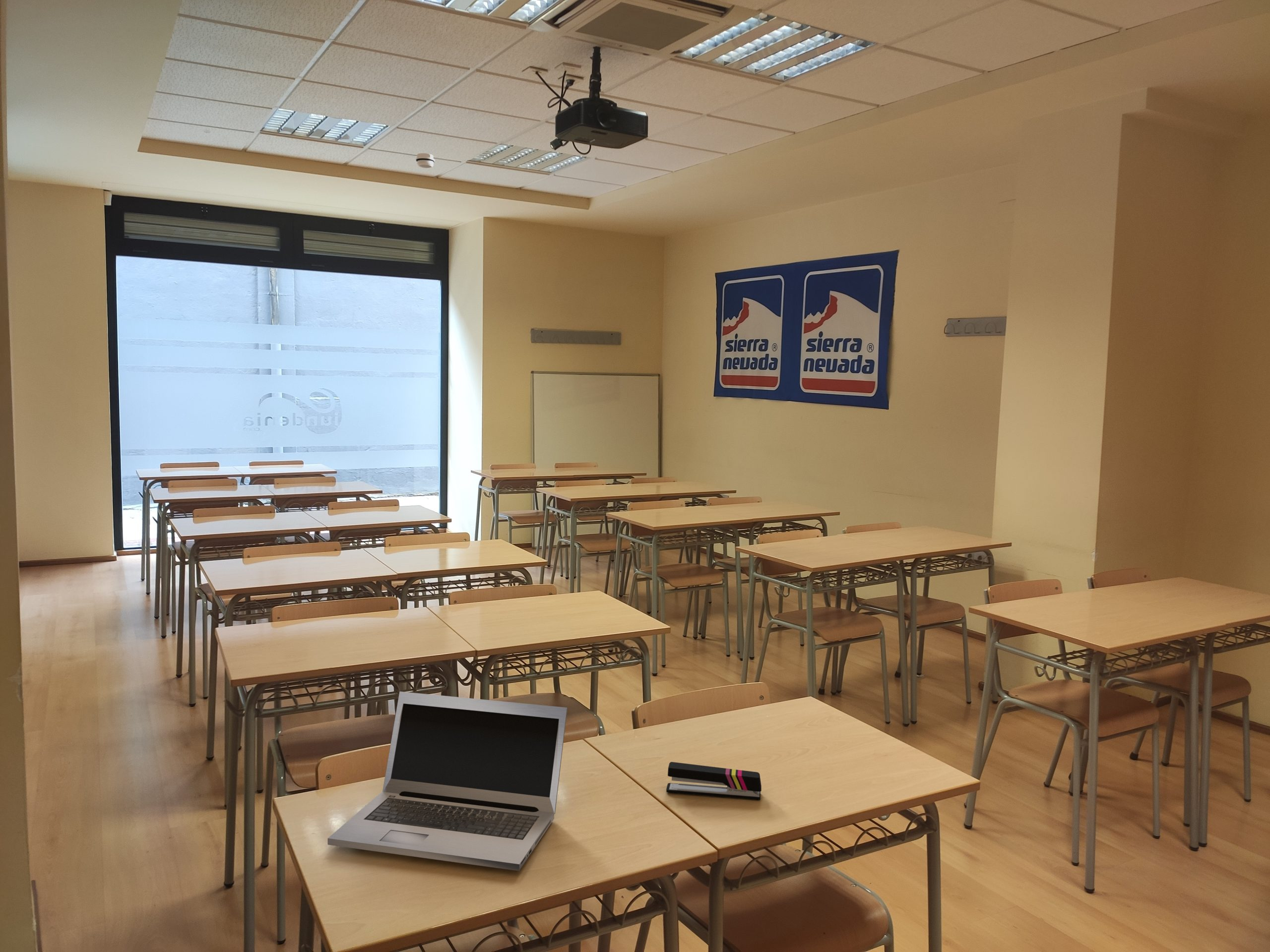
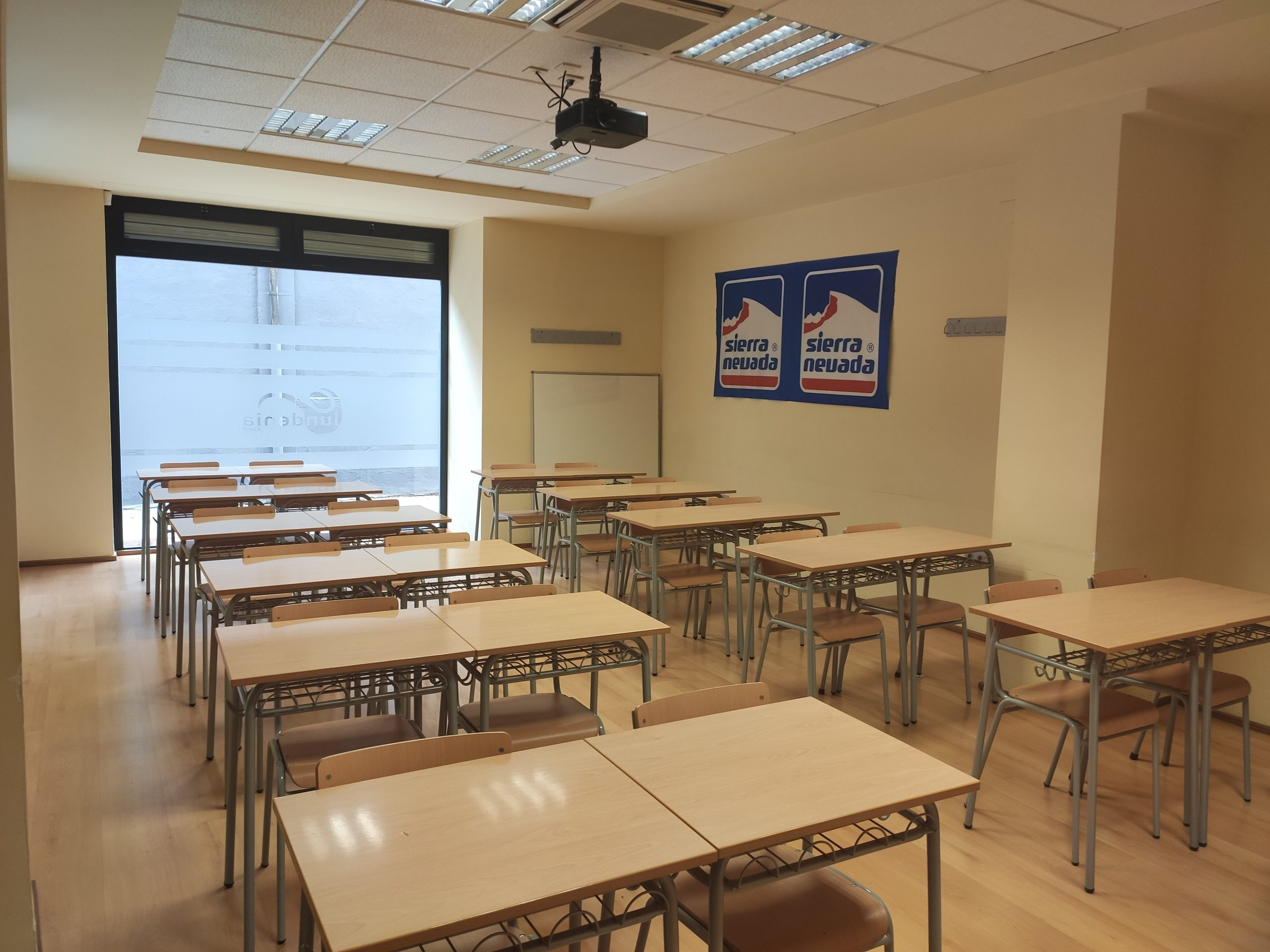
- smoke detector (425, 161)
- stapler (714, 780)
- laptop (454, 773)
